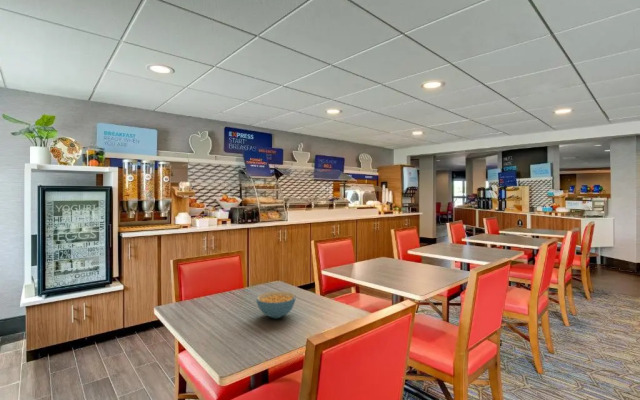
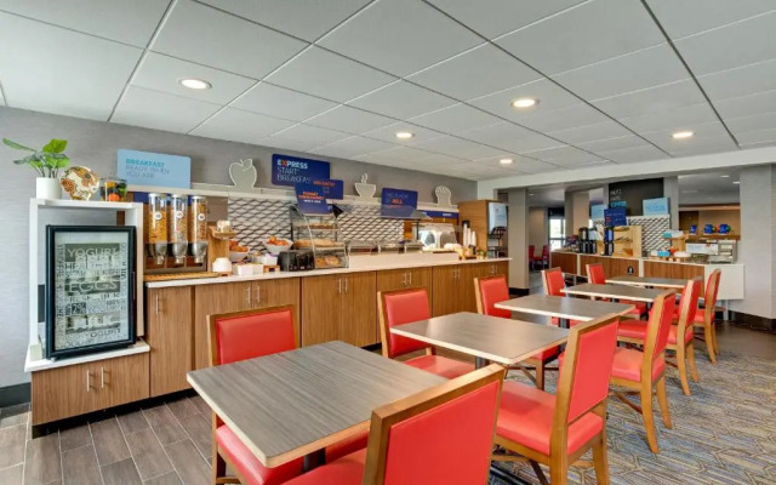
- cereal bowl (276, 306)
